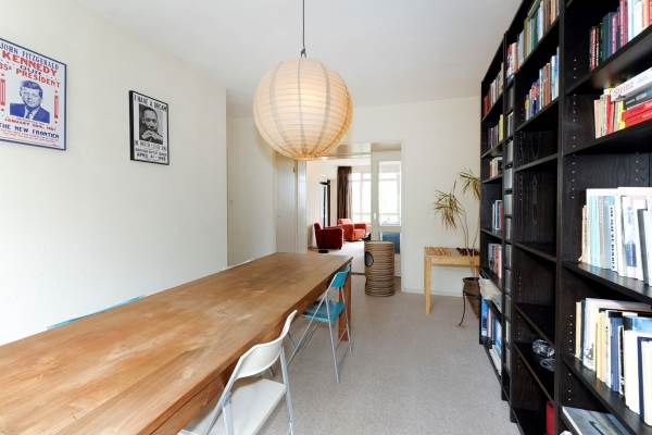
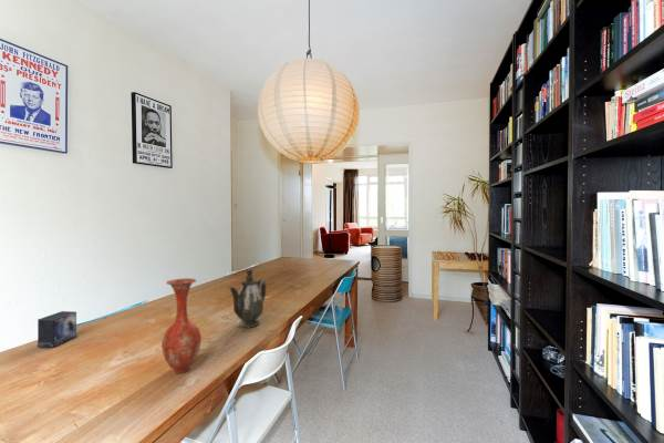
+ vase (181, 326)
+ teapot (248, 296)
+ small box (58, 328)
